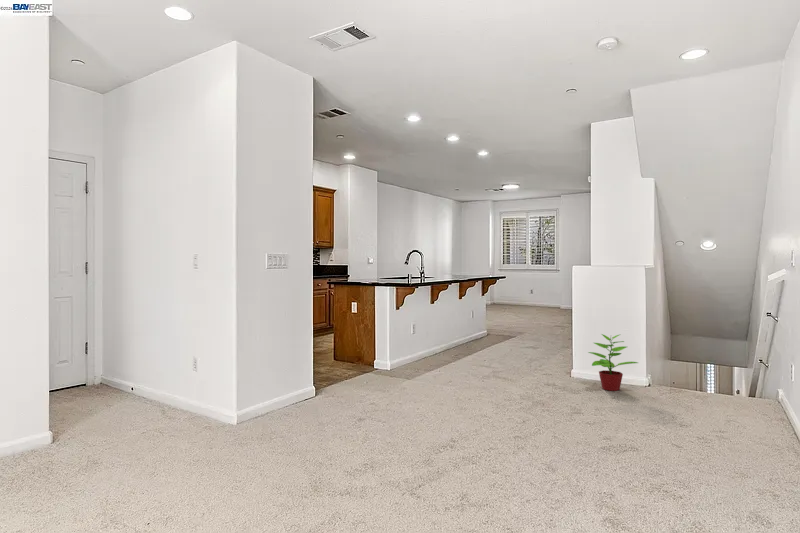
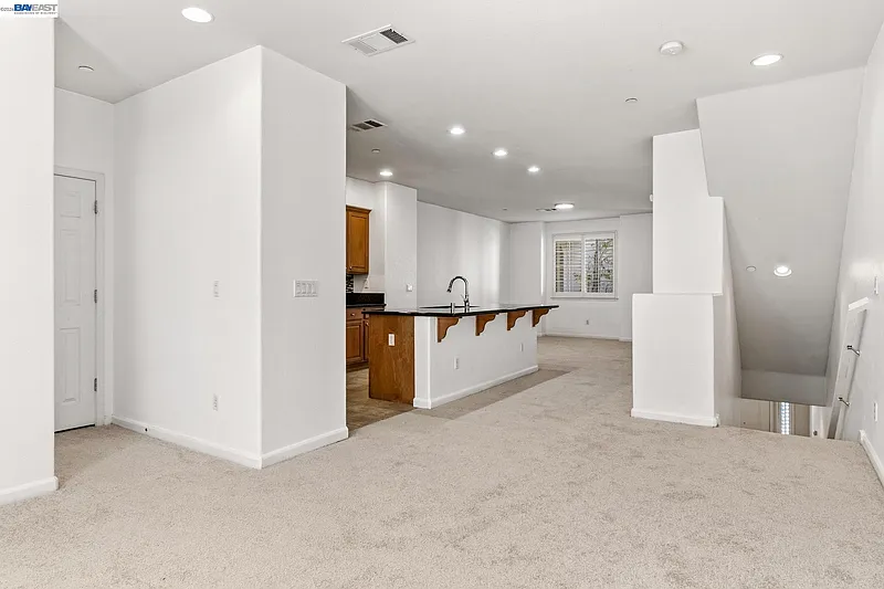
- potted plant (610, 361)
